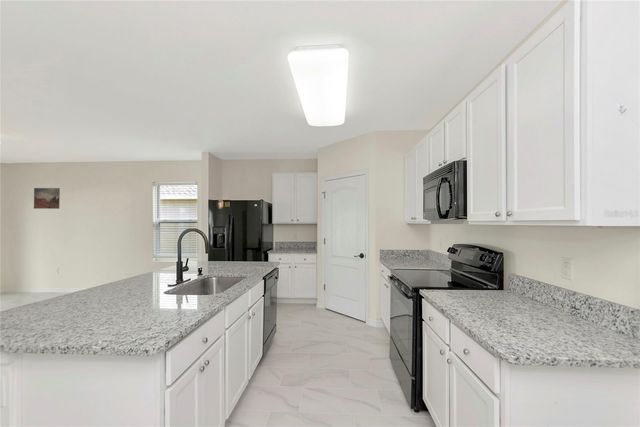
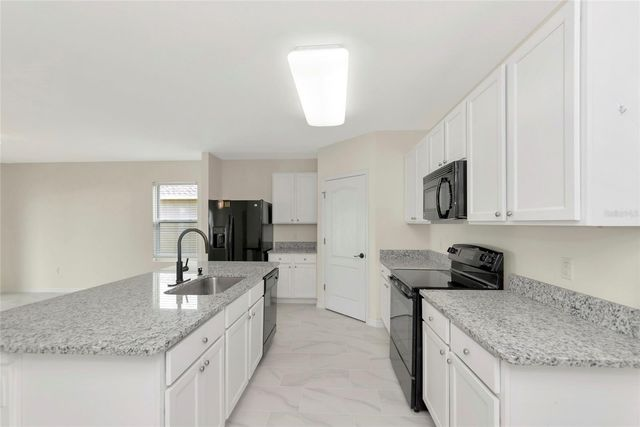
- wall art (46, 198)
